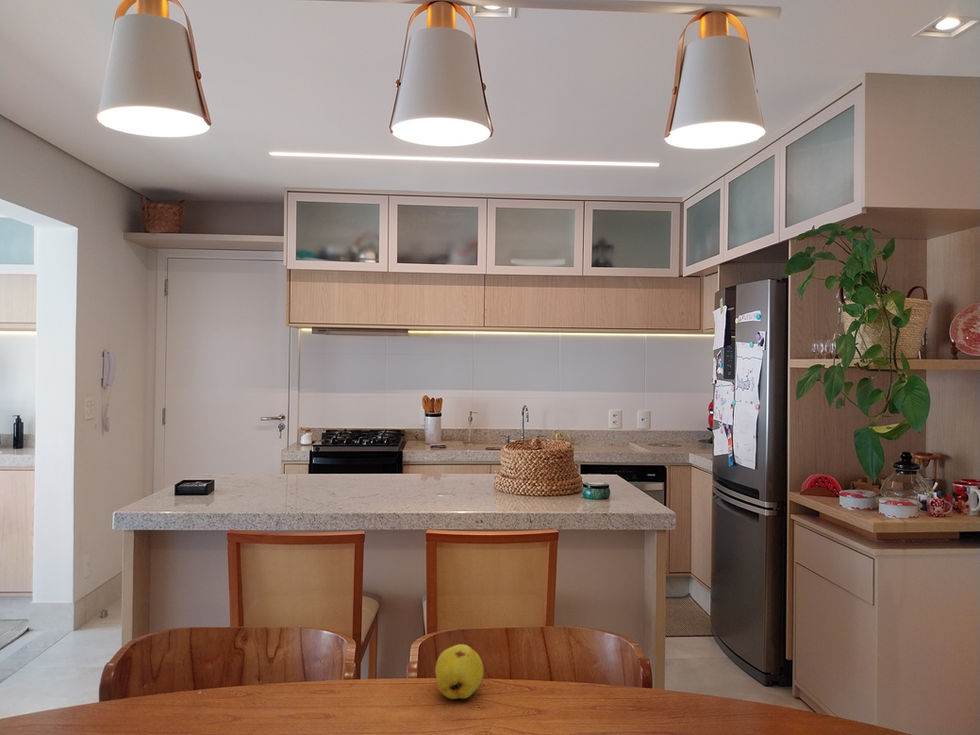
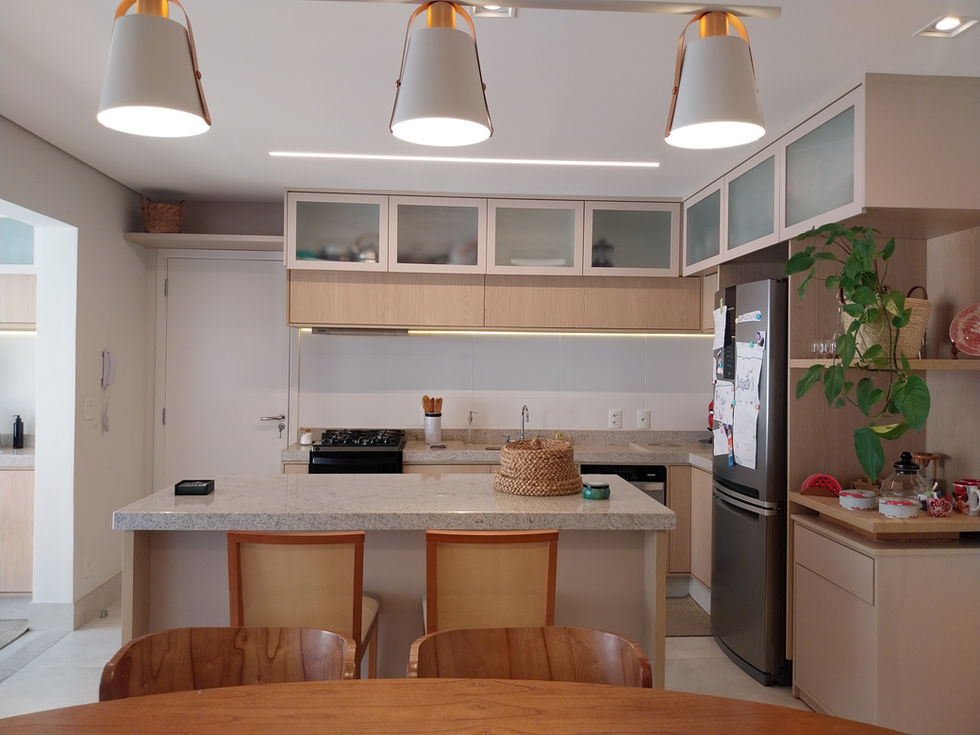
- fruit (459, 668)
